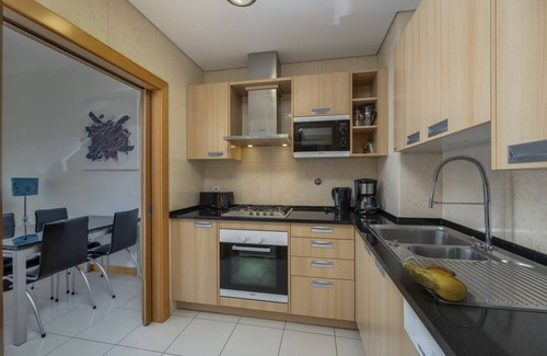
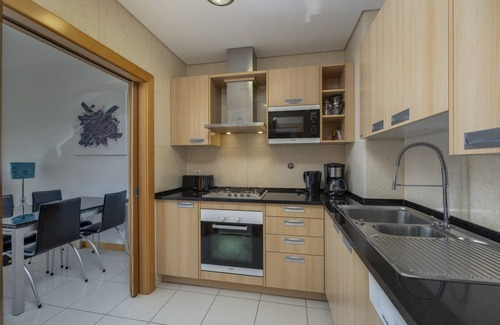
- banana bunch (432, 276)
